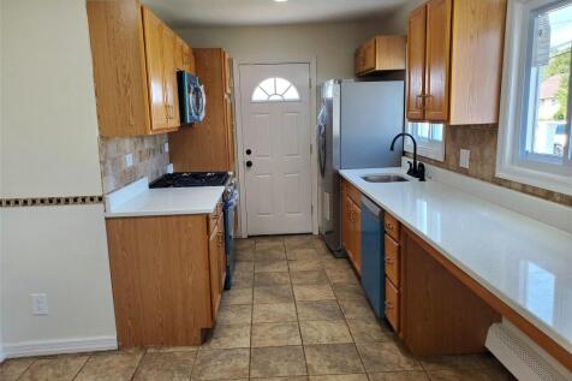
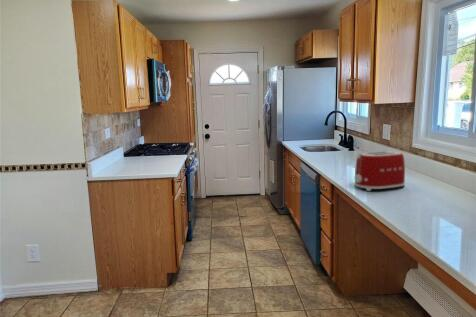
+ toaster (379, 169)
